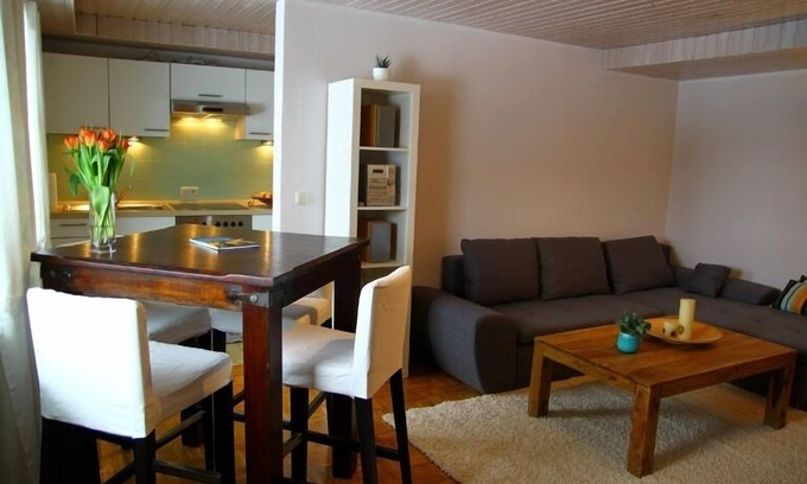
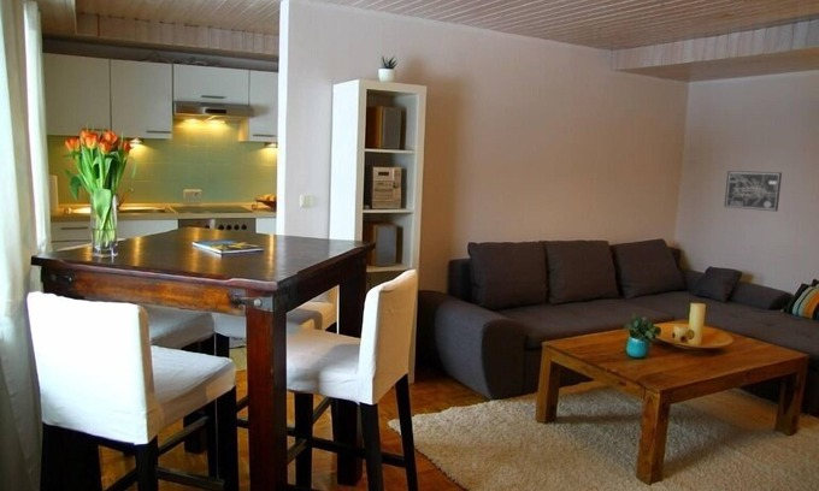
+ wall art (752, 190)
